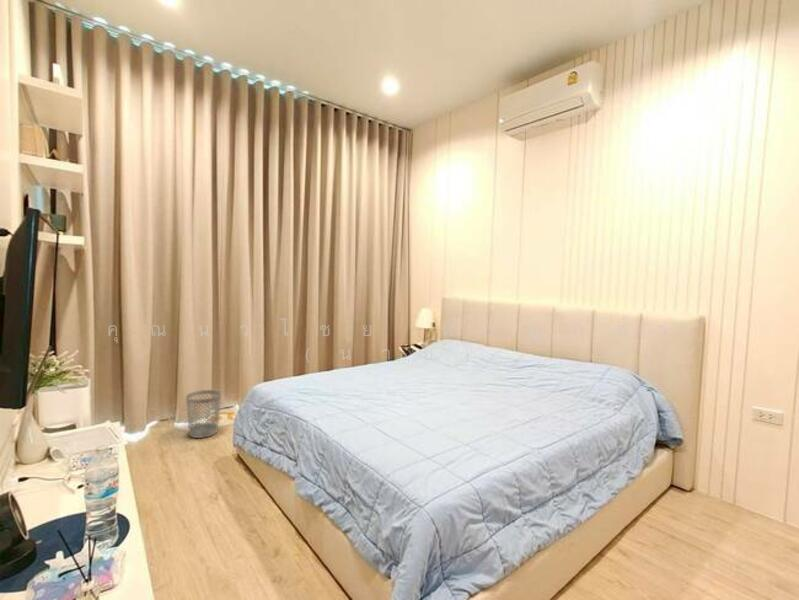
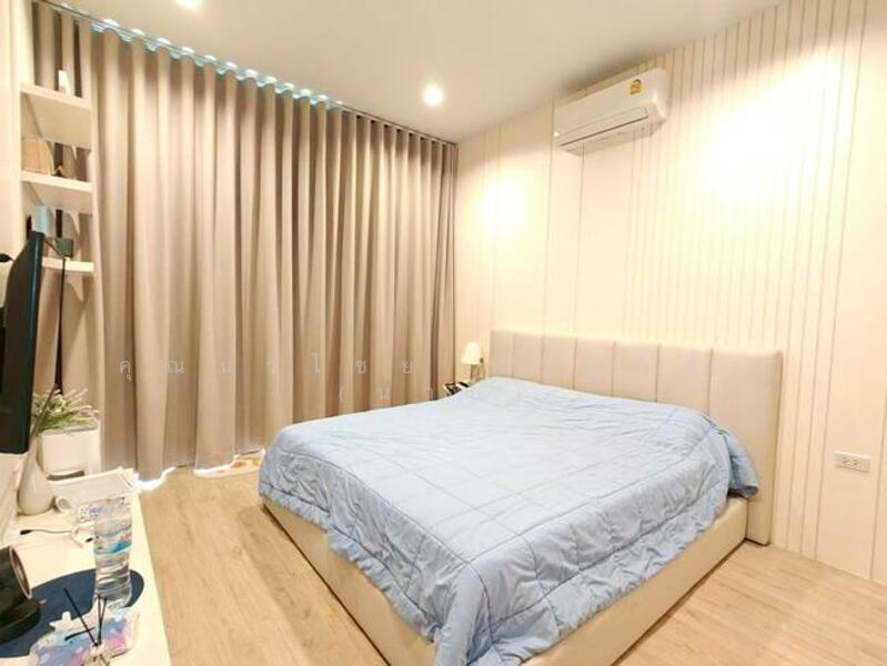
- wastebasket (203, 413)
